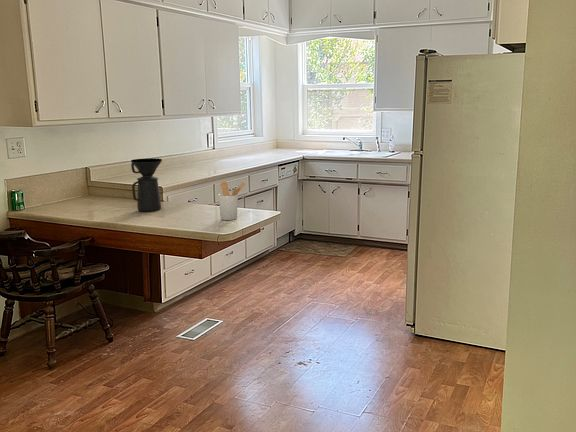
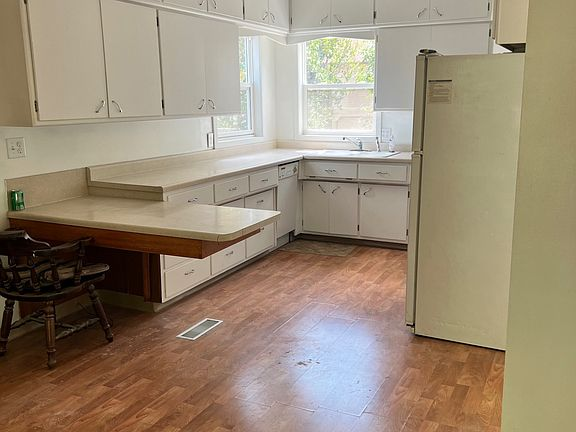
- coffee maker (148, 184)
- utensil holder (232, 200)
